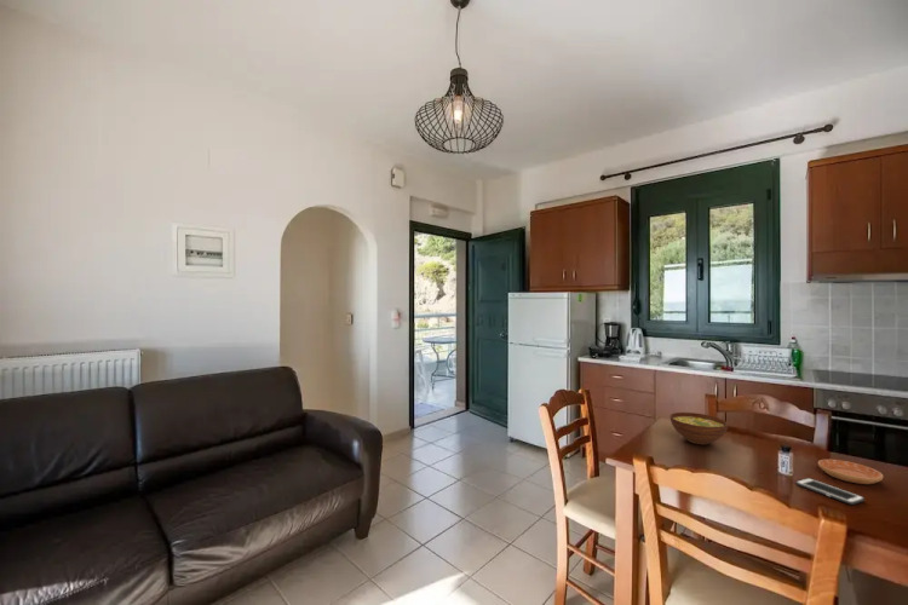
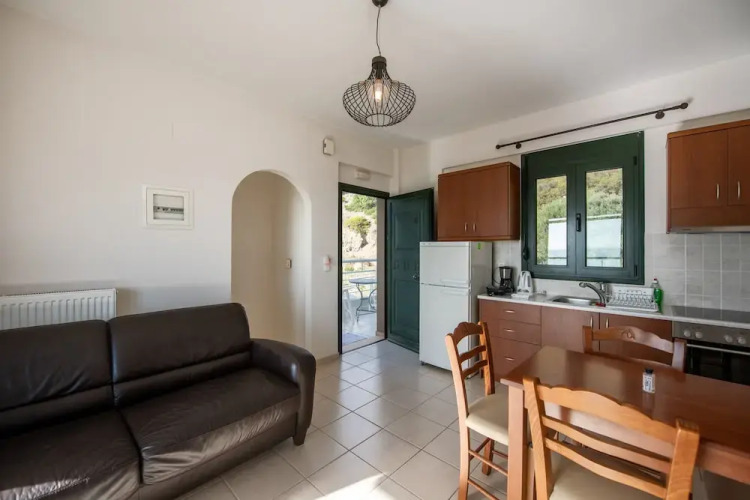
- saucer (849, 472)
- bowl (697, 430)
- cell phone (828, 490)
